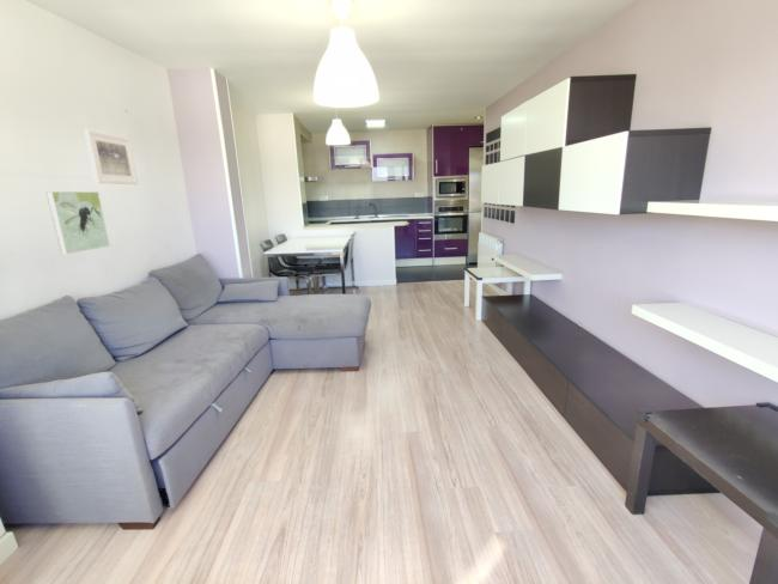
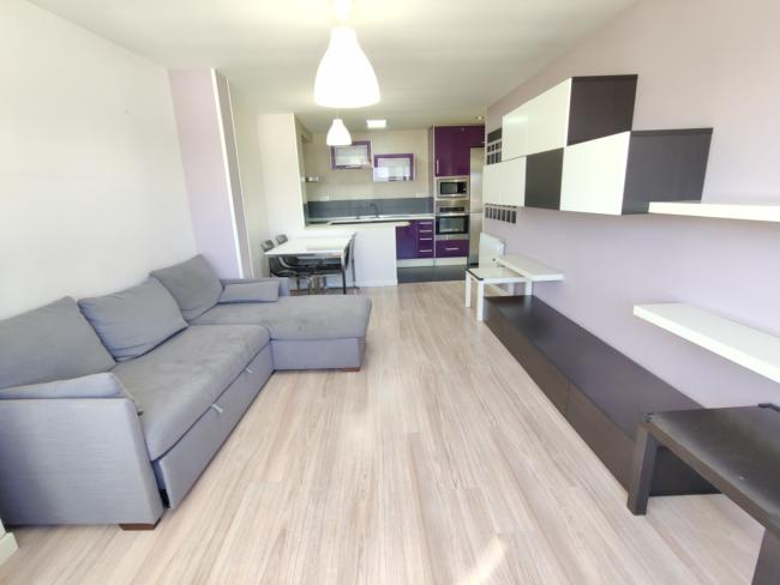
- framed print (80, 221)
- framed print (113, 159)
